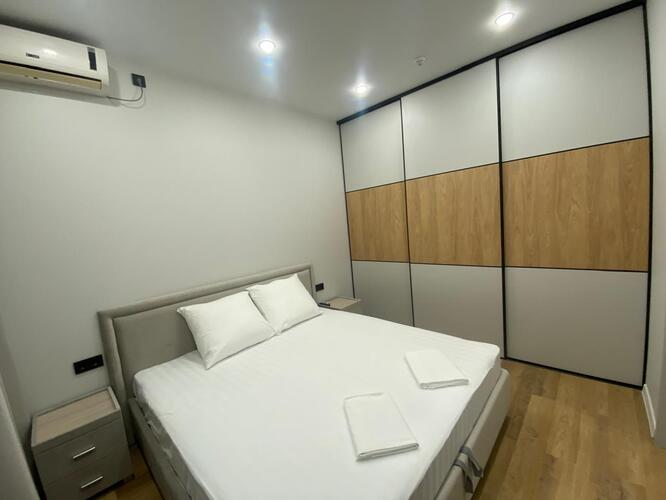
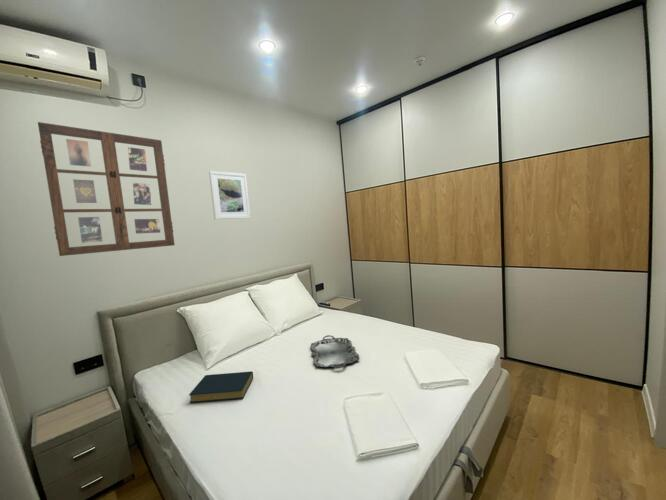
+ picture frame (115, 192)
+ serving tray (333, 351)
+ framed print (230, 195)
+ hardback book (223, 385)
